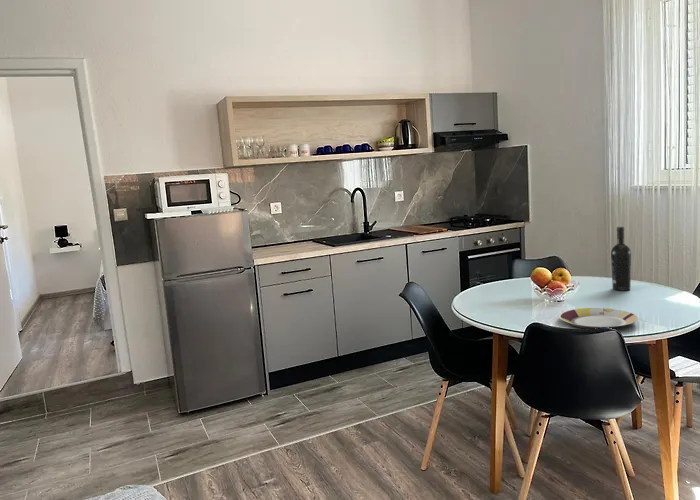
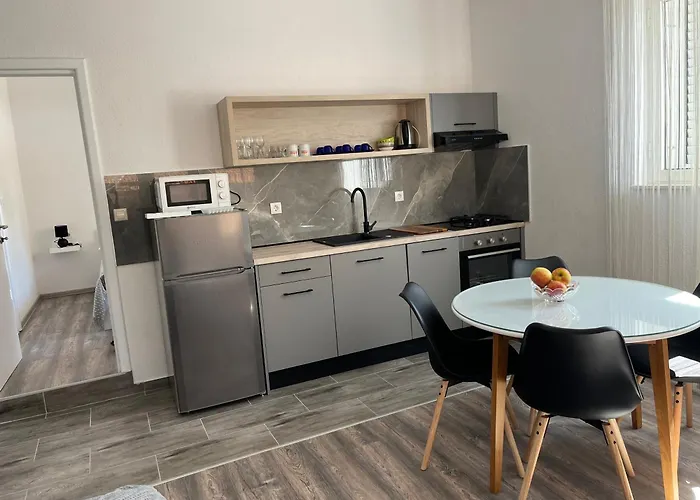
- wine bottle (620, 258)
- plate (597, 319)
